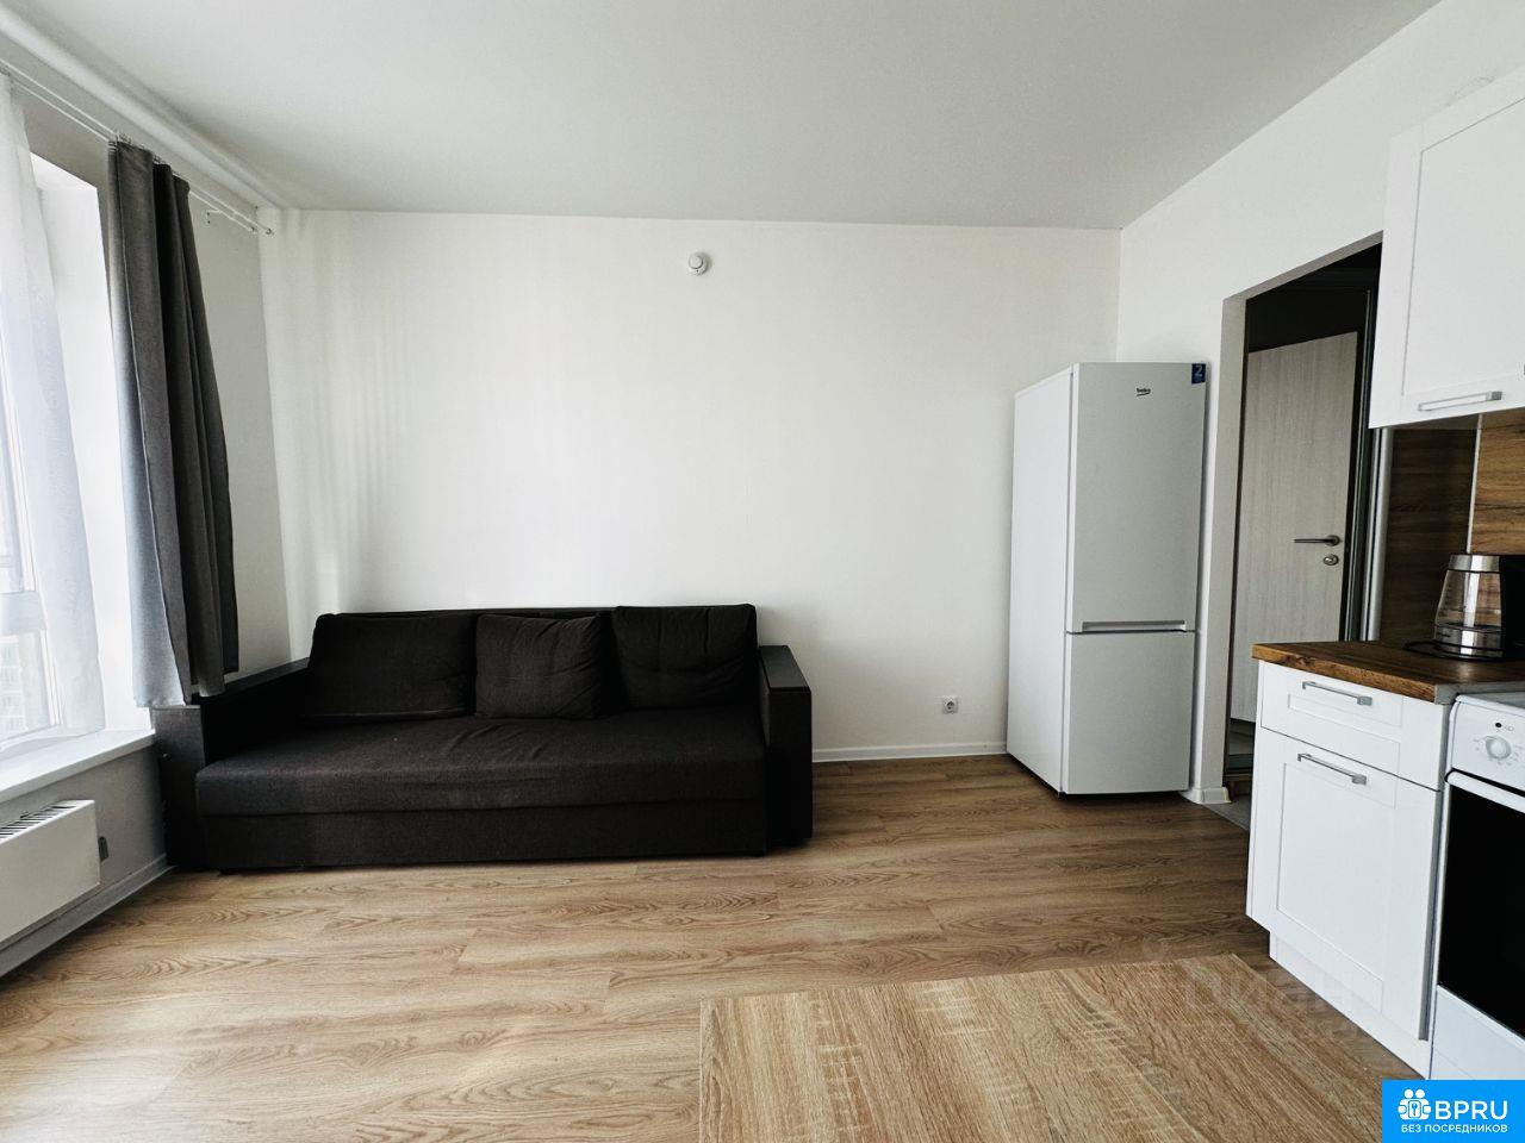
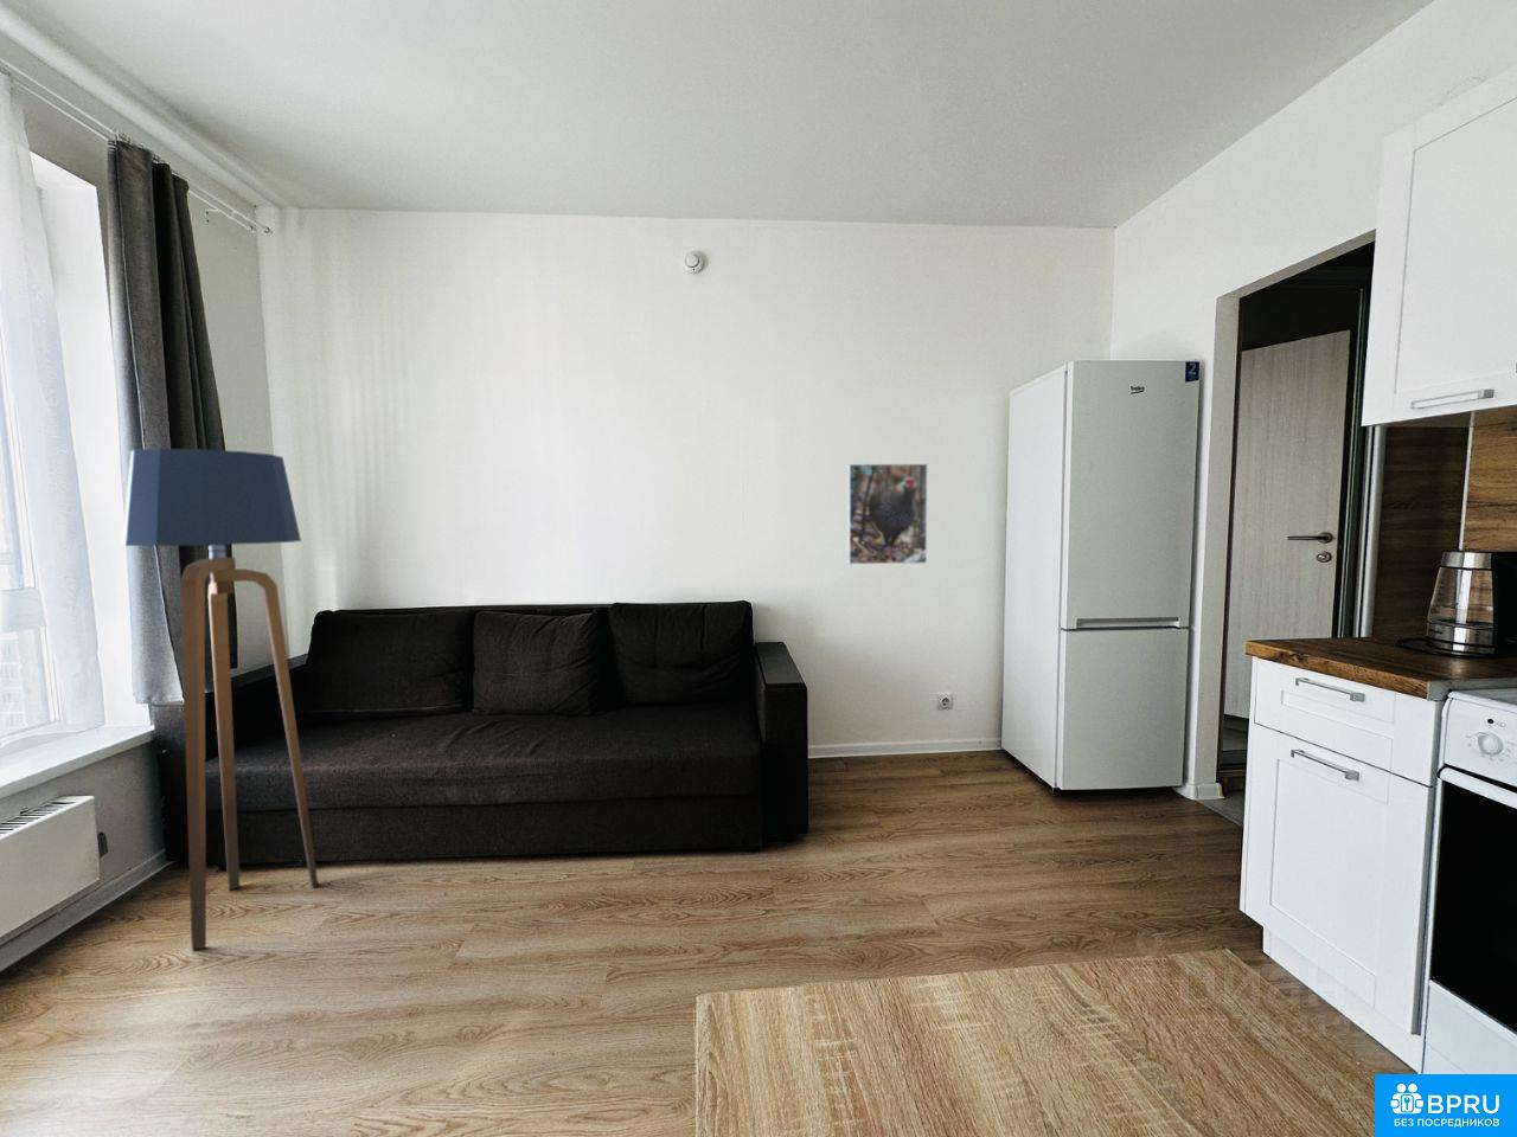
+ floor lamp (227, 689)
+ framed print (886, 514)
